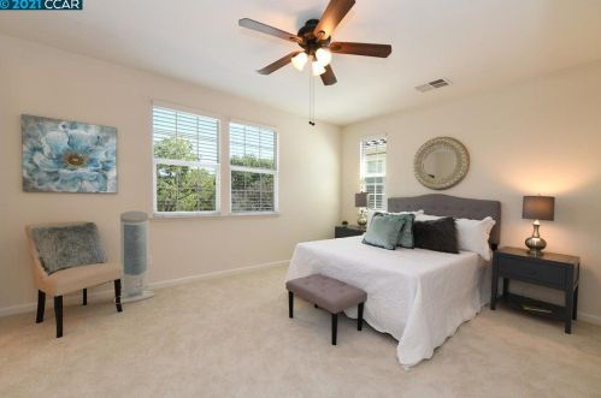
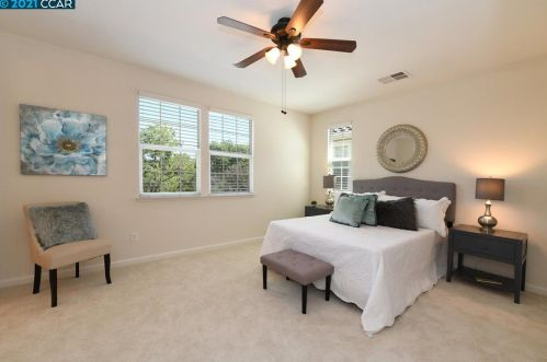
- air purifier (134, 254)
